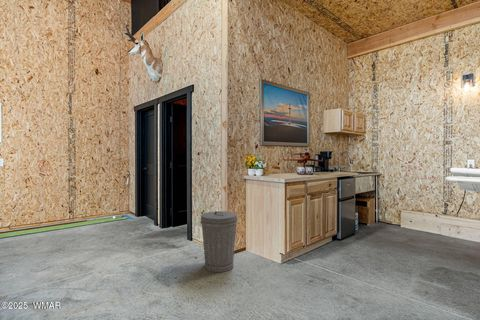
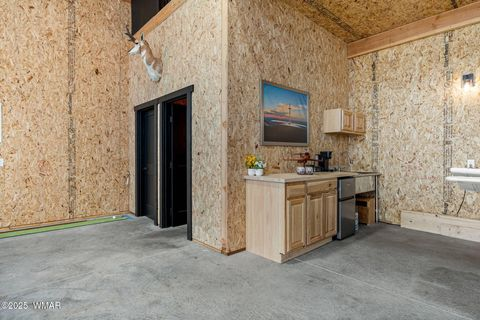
- trash can (219, 239)
